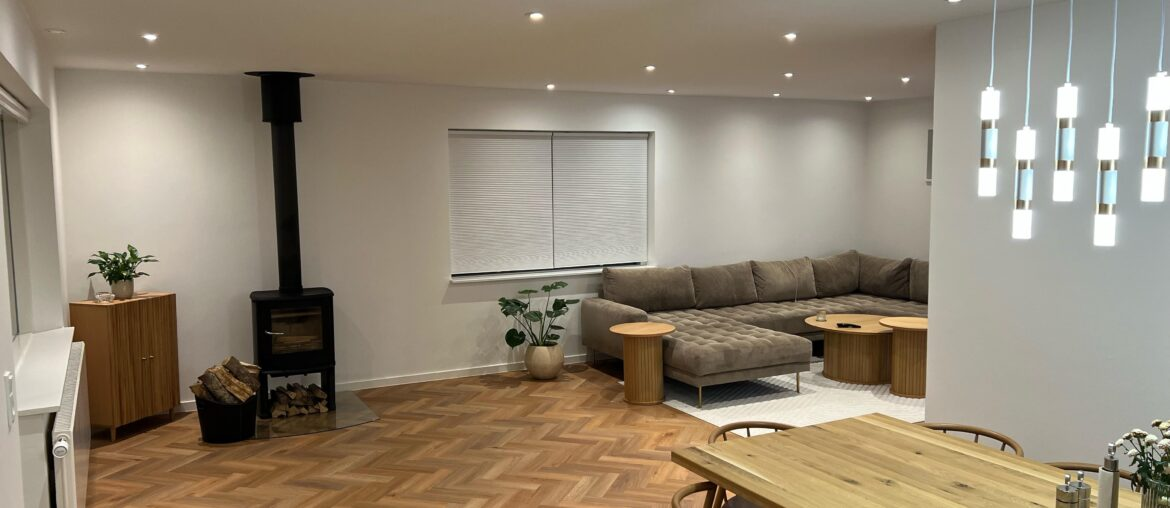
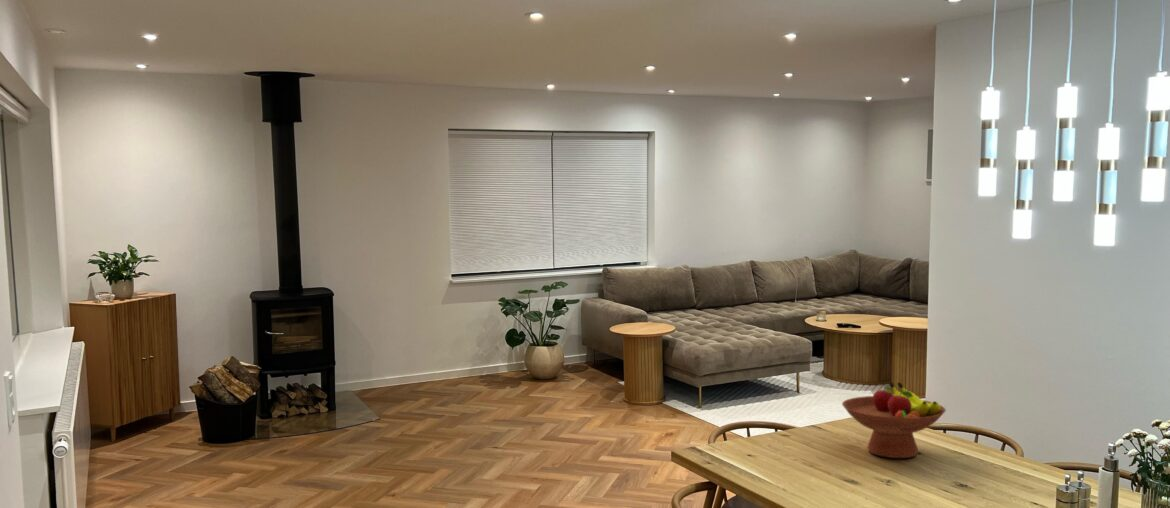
+ fruit bowl (892, 420)
